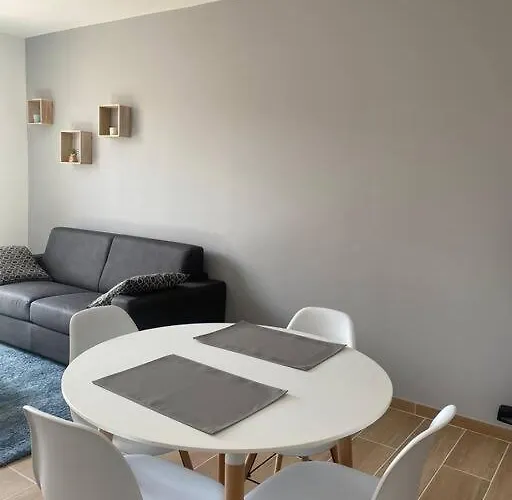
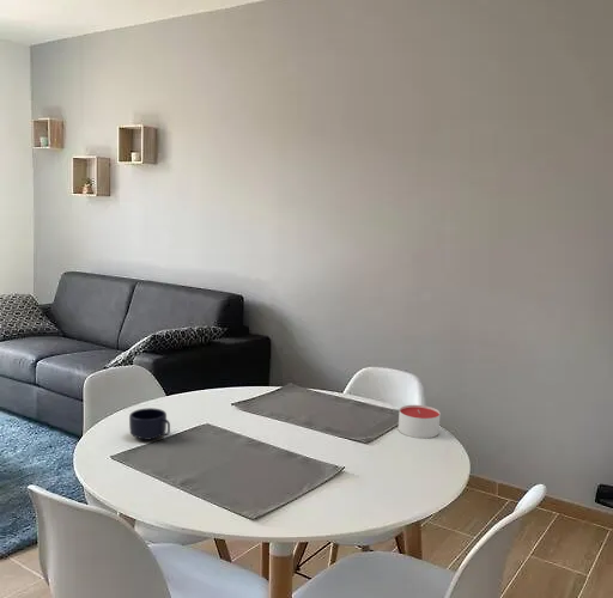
+ candle (419, 420)
+ mug (151, 426)
